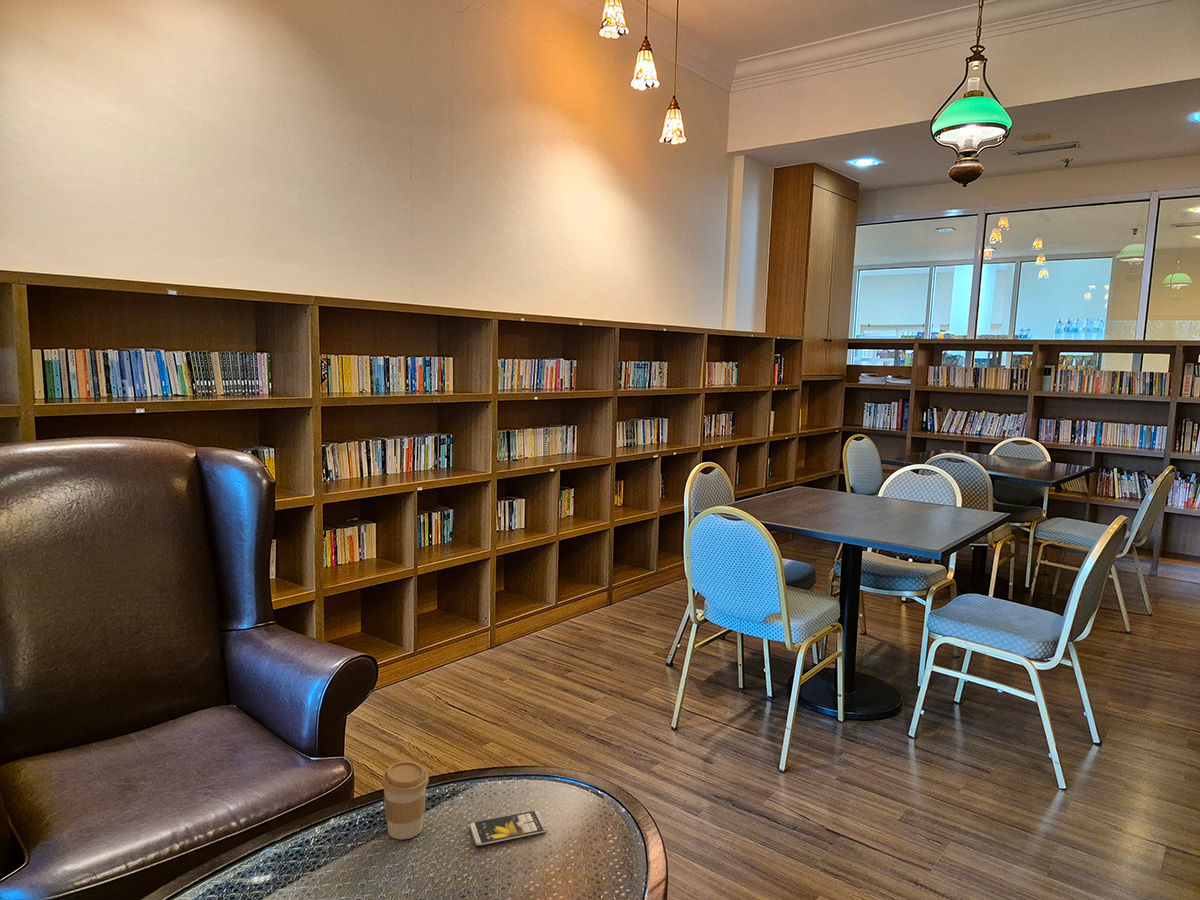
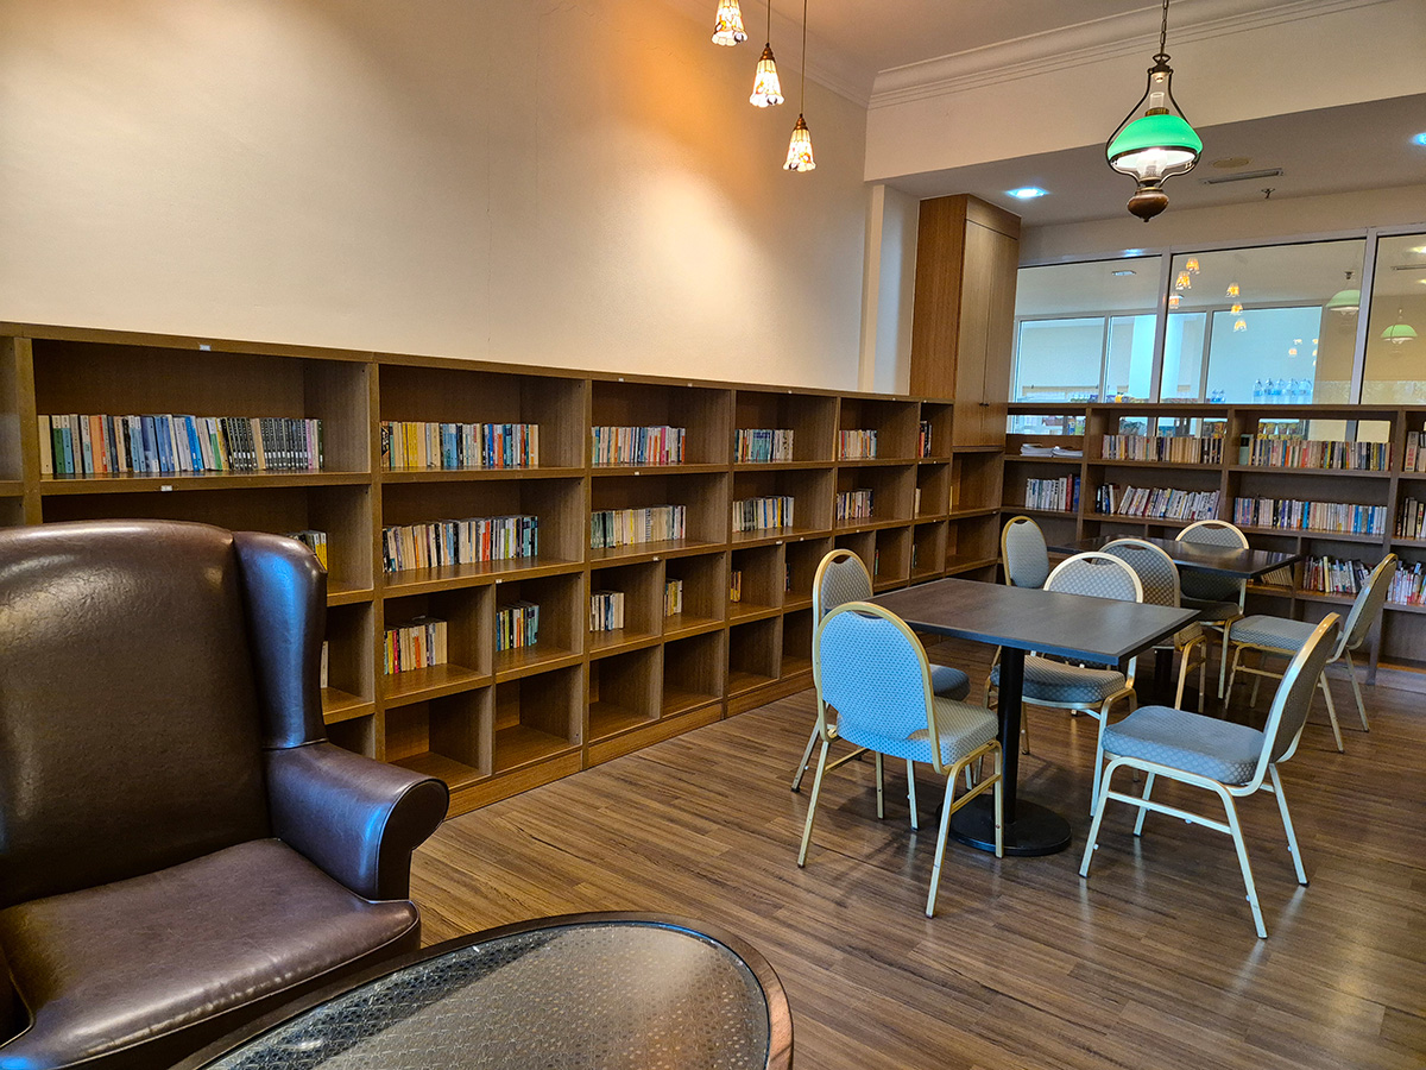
- smartphone (508, 827)
- coffee cup (405, 799)
